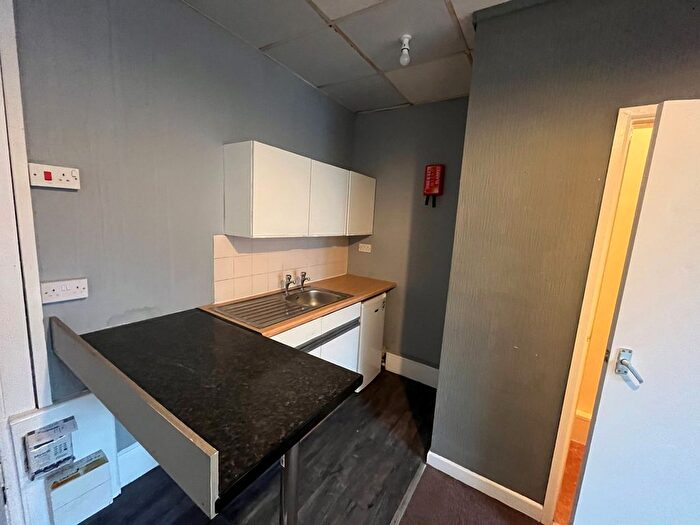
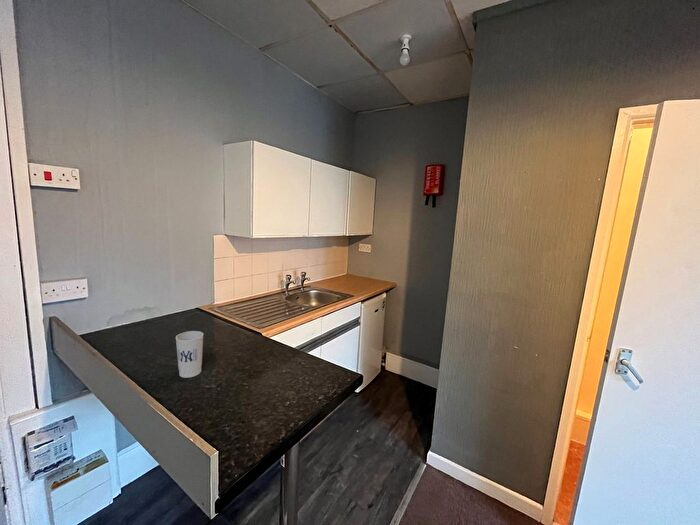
+ cup (190, 354)
